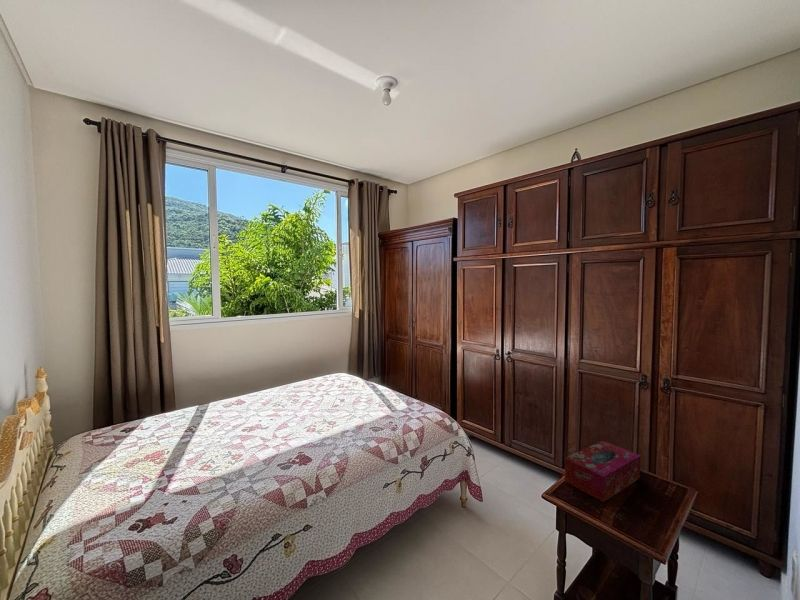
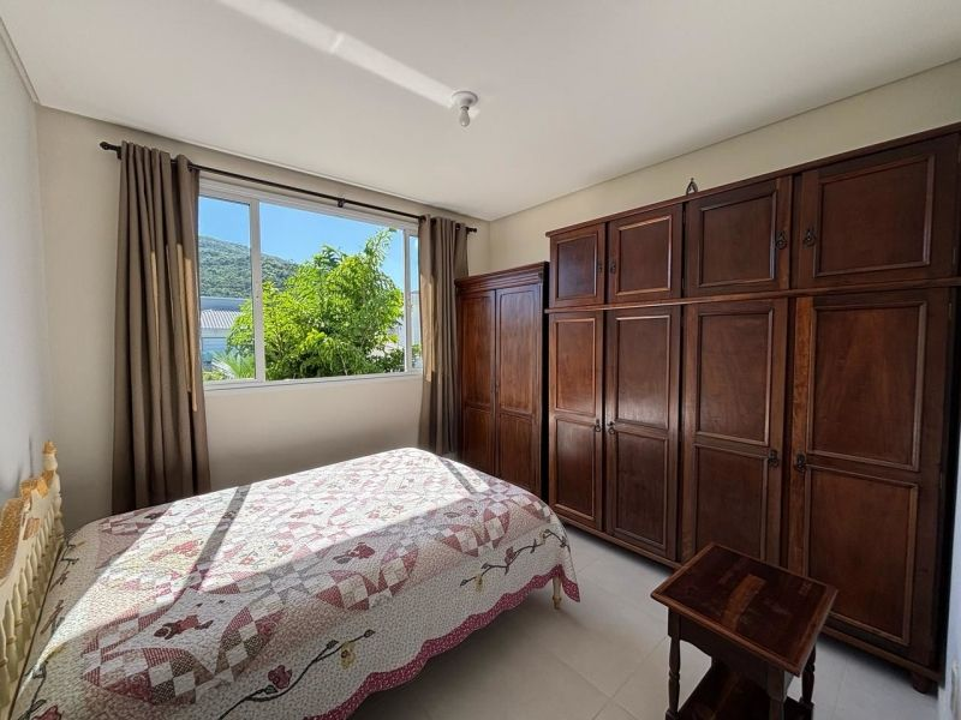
- tissue box (602, 468)
